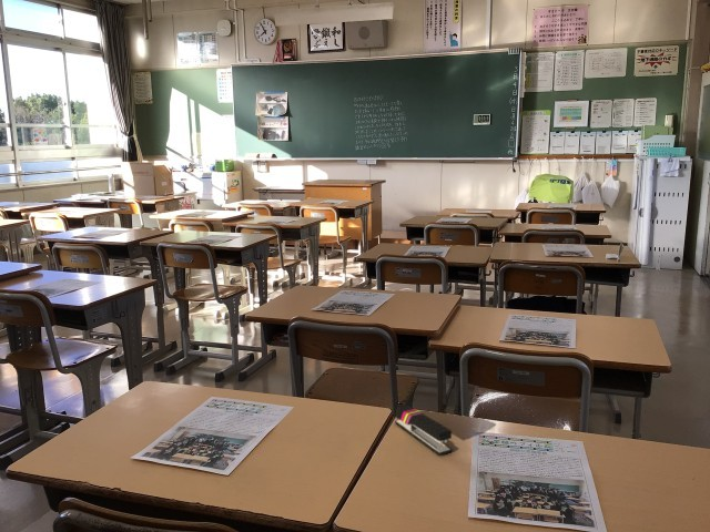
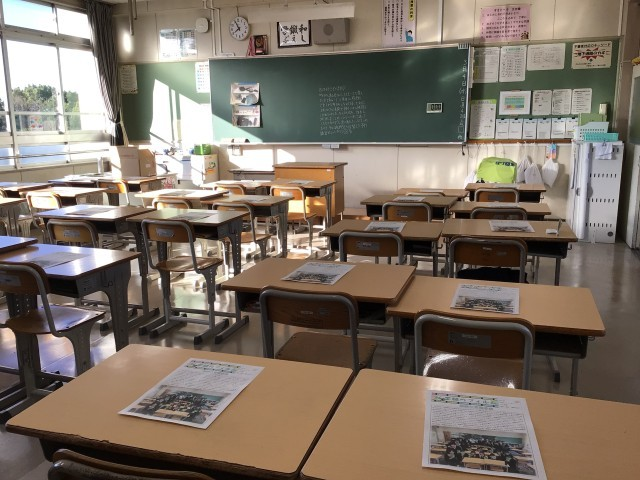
- stapler (422, 426)
